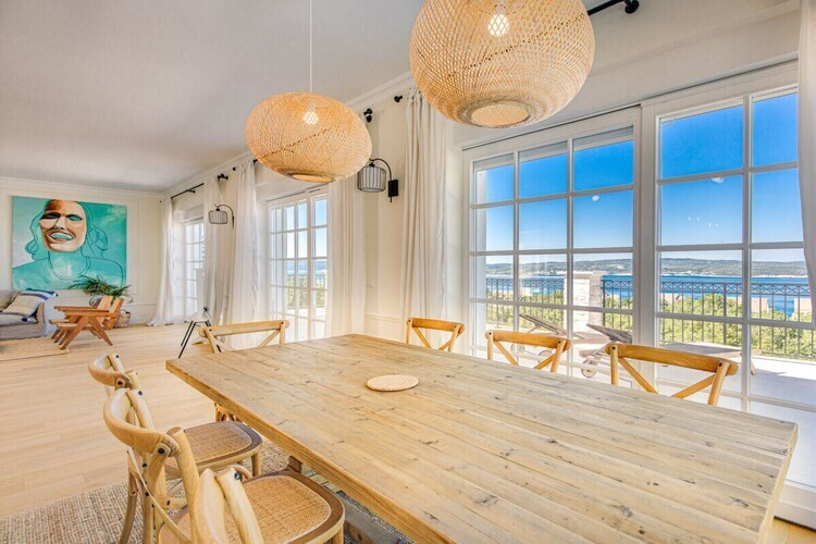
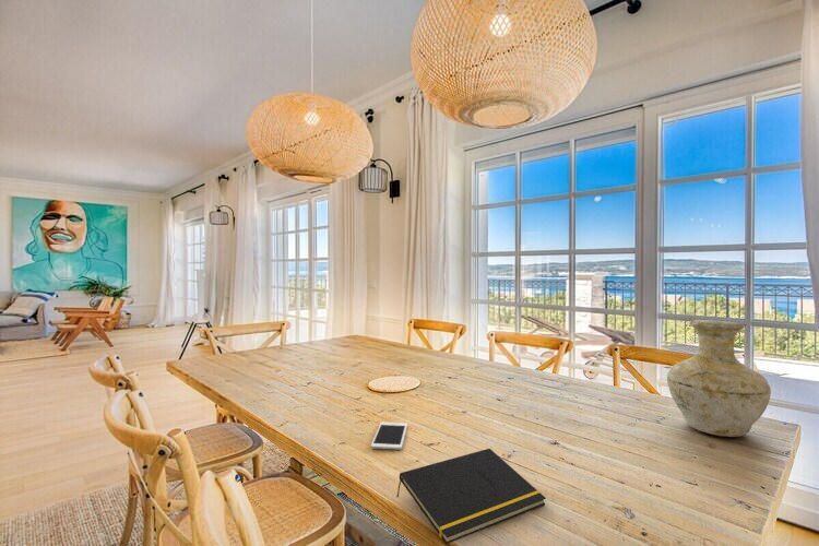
+ vase (715, 375)
+ notepad (471, 488)
+ cell phone (390, 435)
